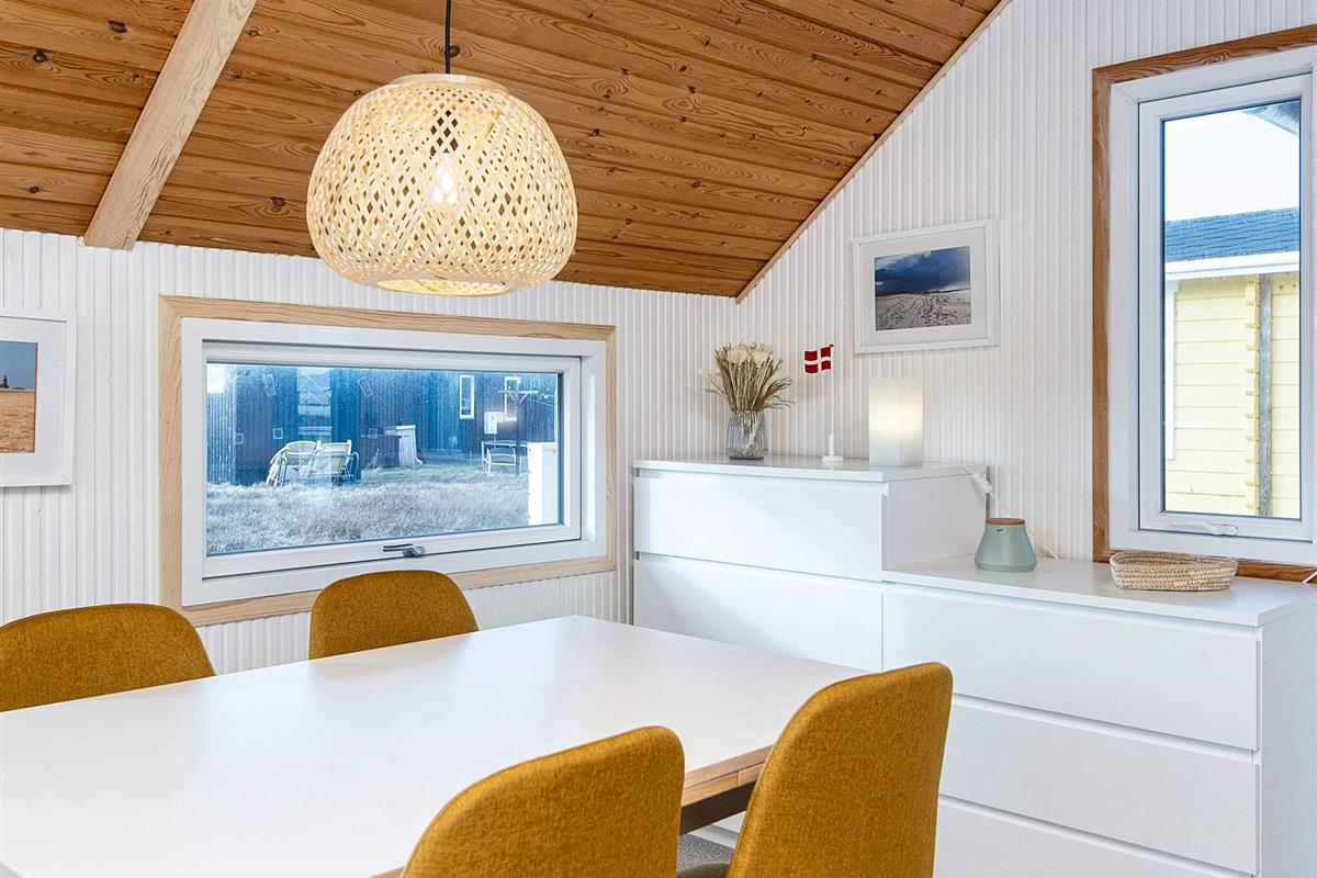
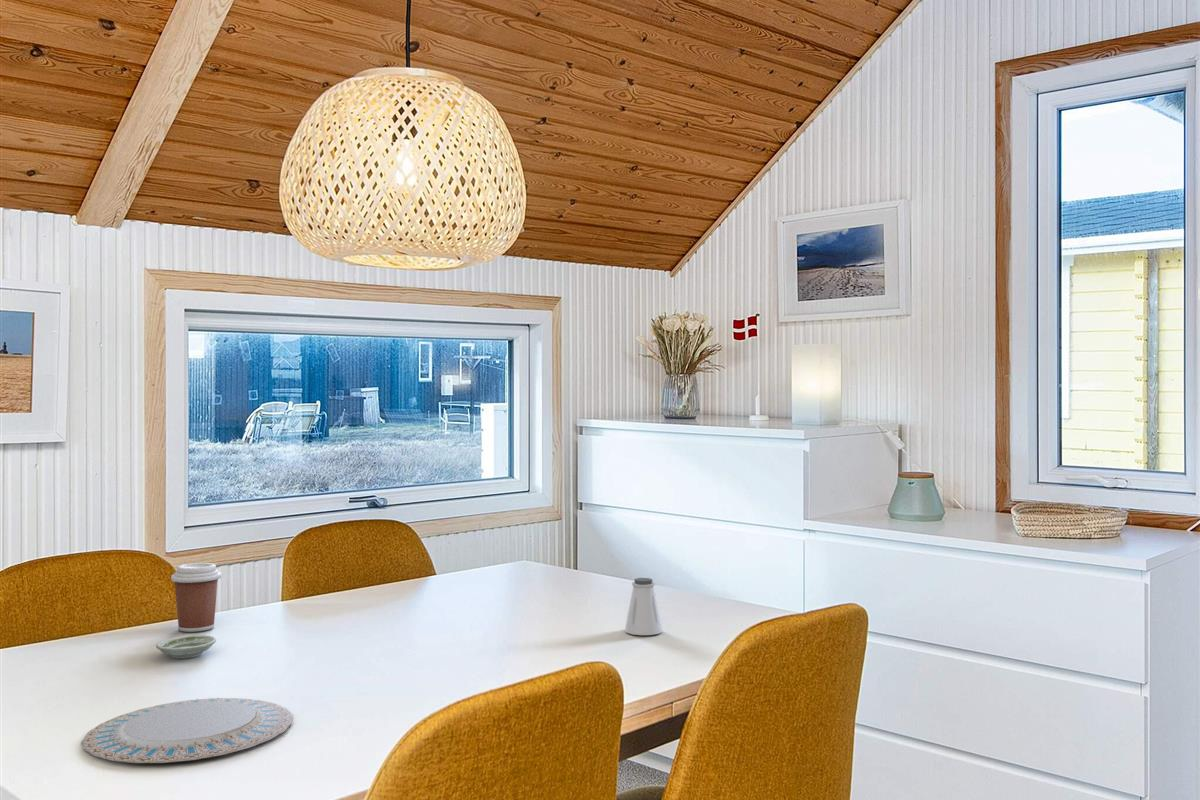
+ saltshaker (643, 605)
+ chinaware (191, 723)
+ saucer (186, 647)
+ coffee cup (196, 596)
